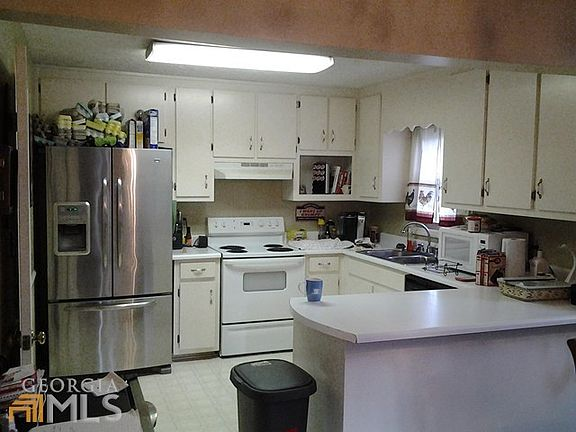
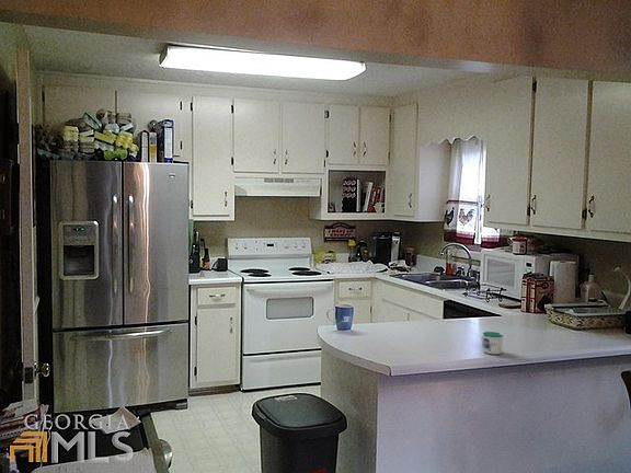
+ mug (490, 342)
